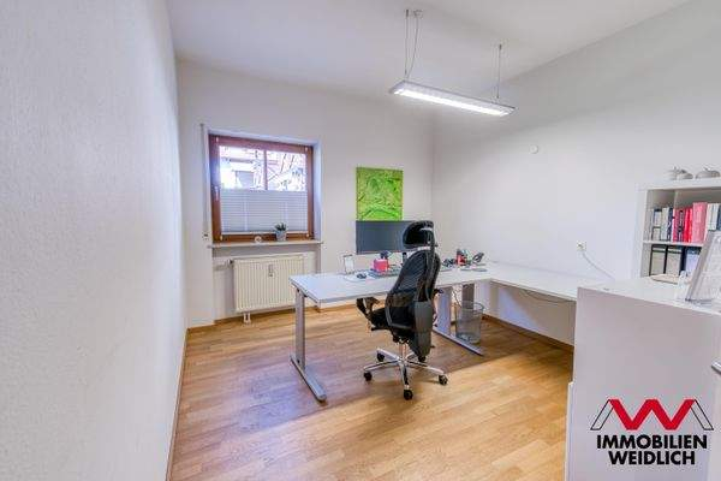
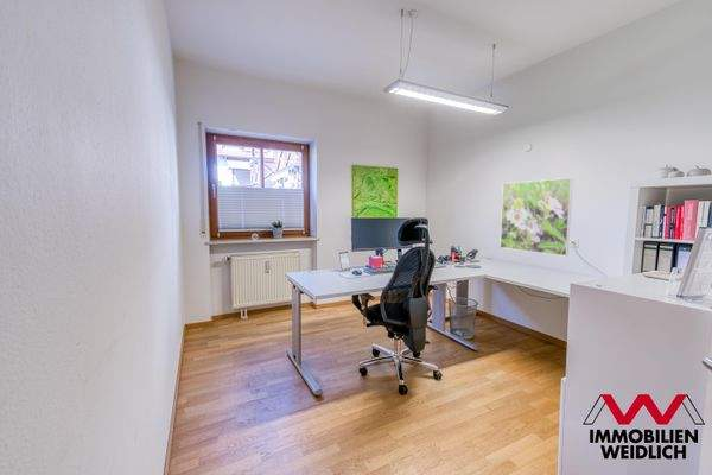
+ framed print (532, 216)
